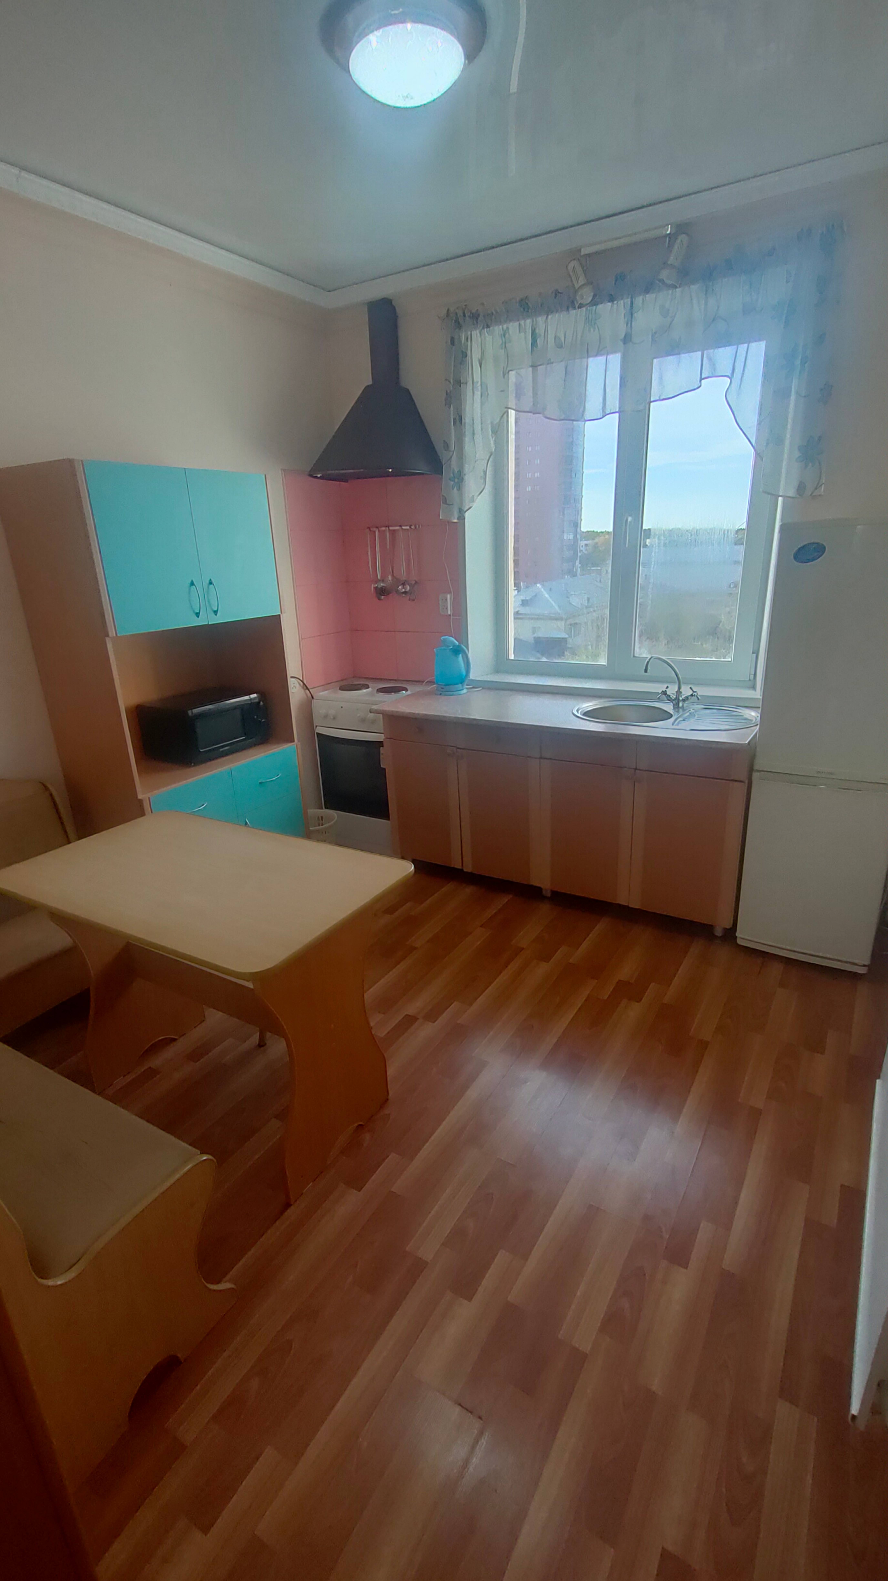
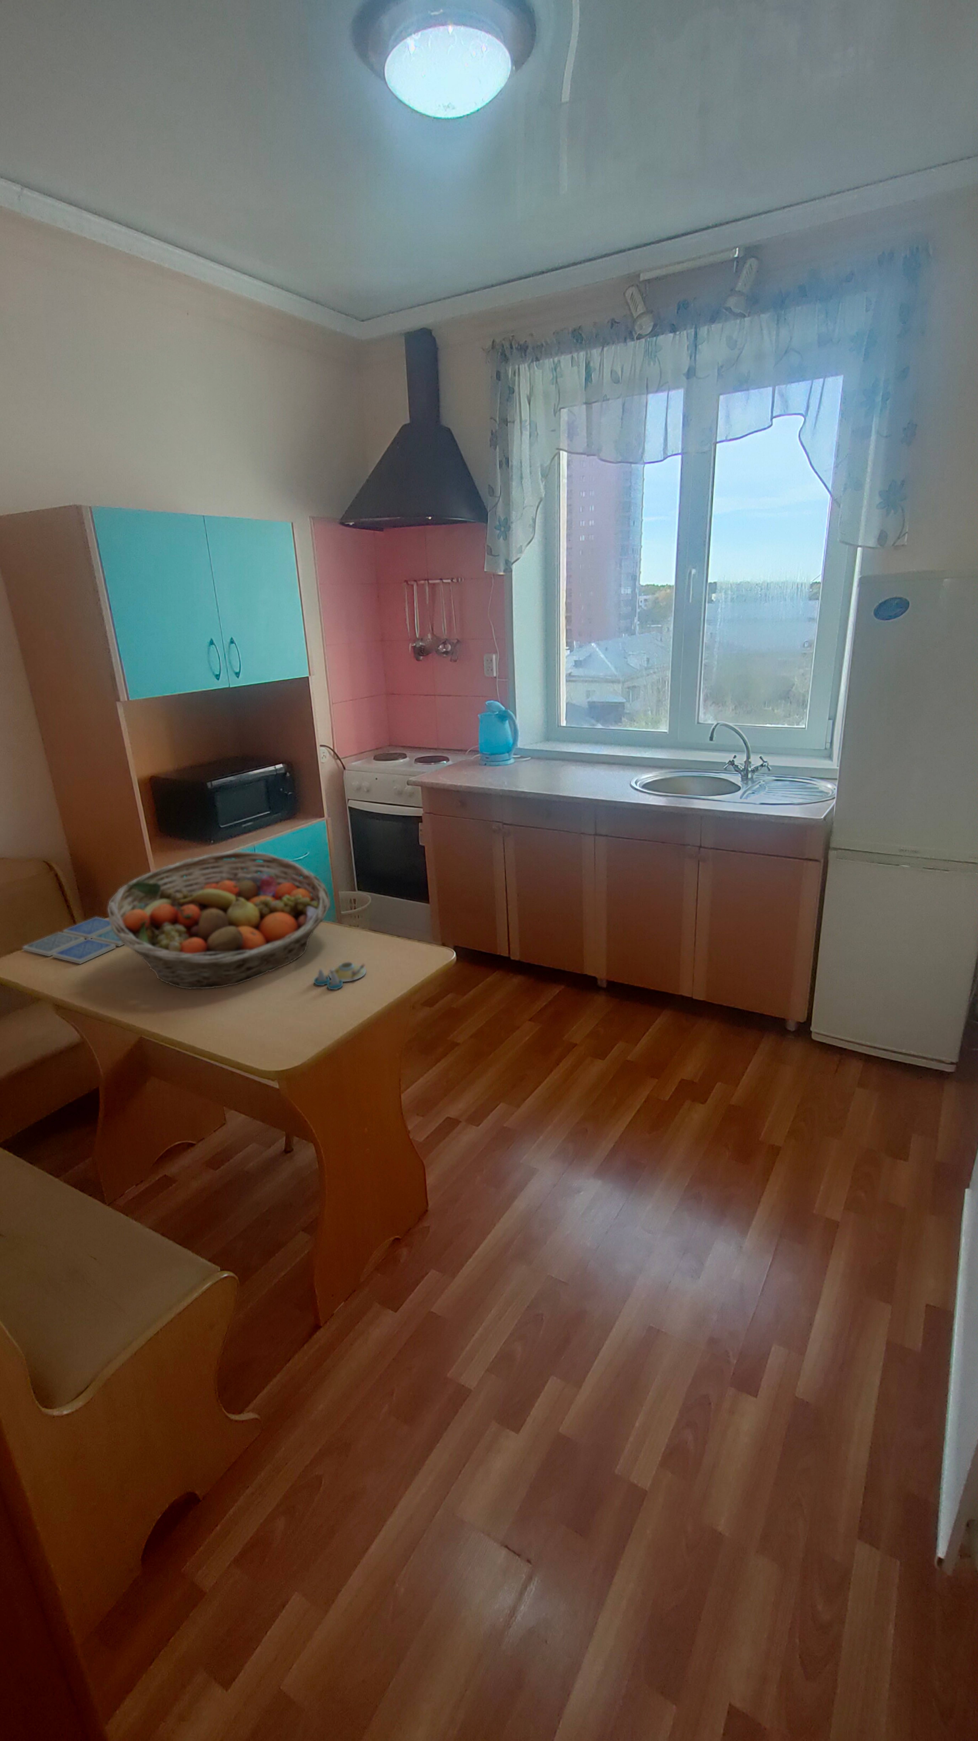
+ drink coaster (88, 939)
+ salt and pepper shaker set (342, 970)
+ fruit basket (226, 916)
